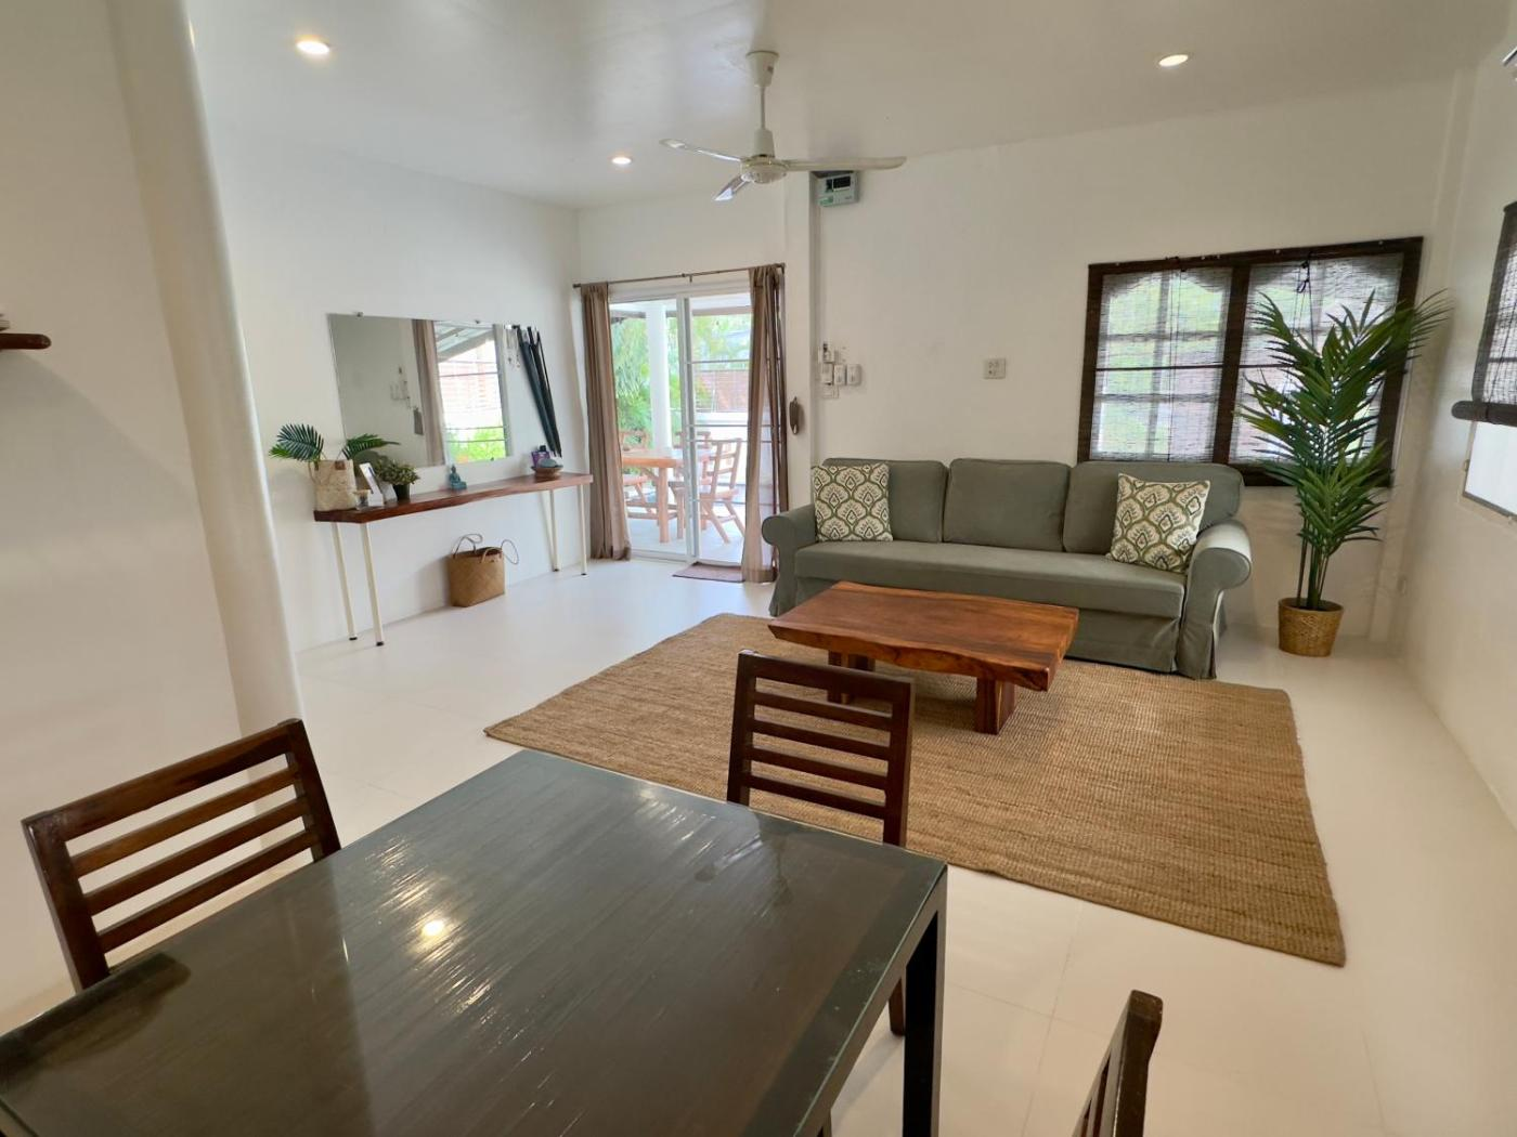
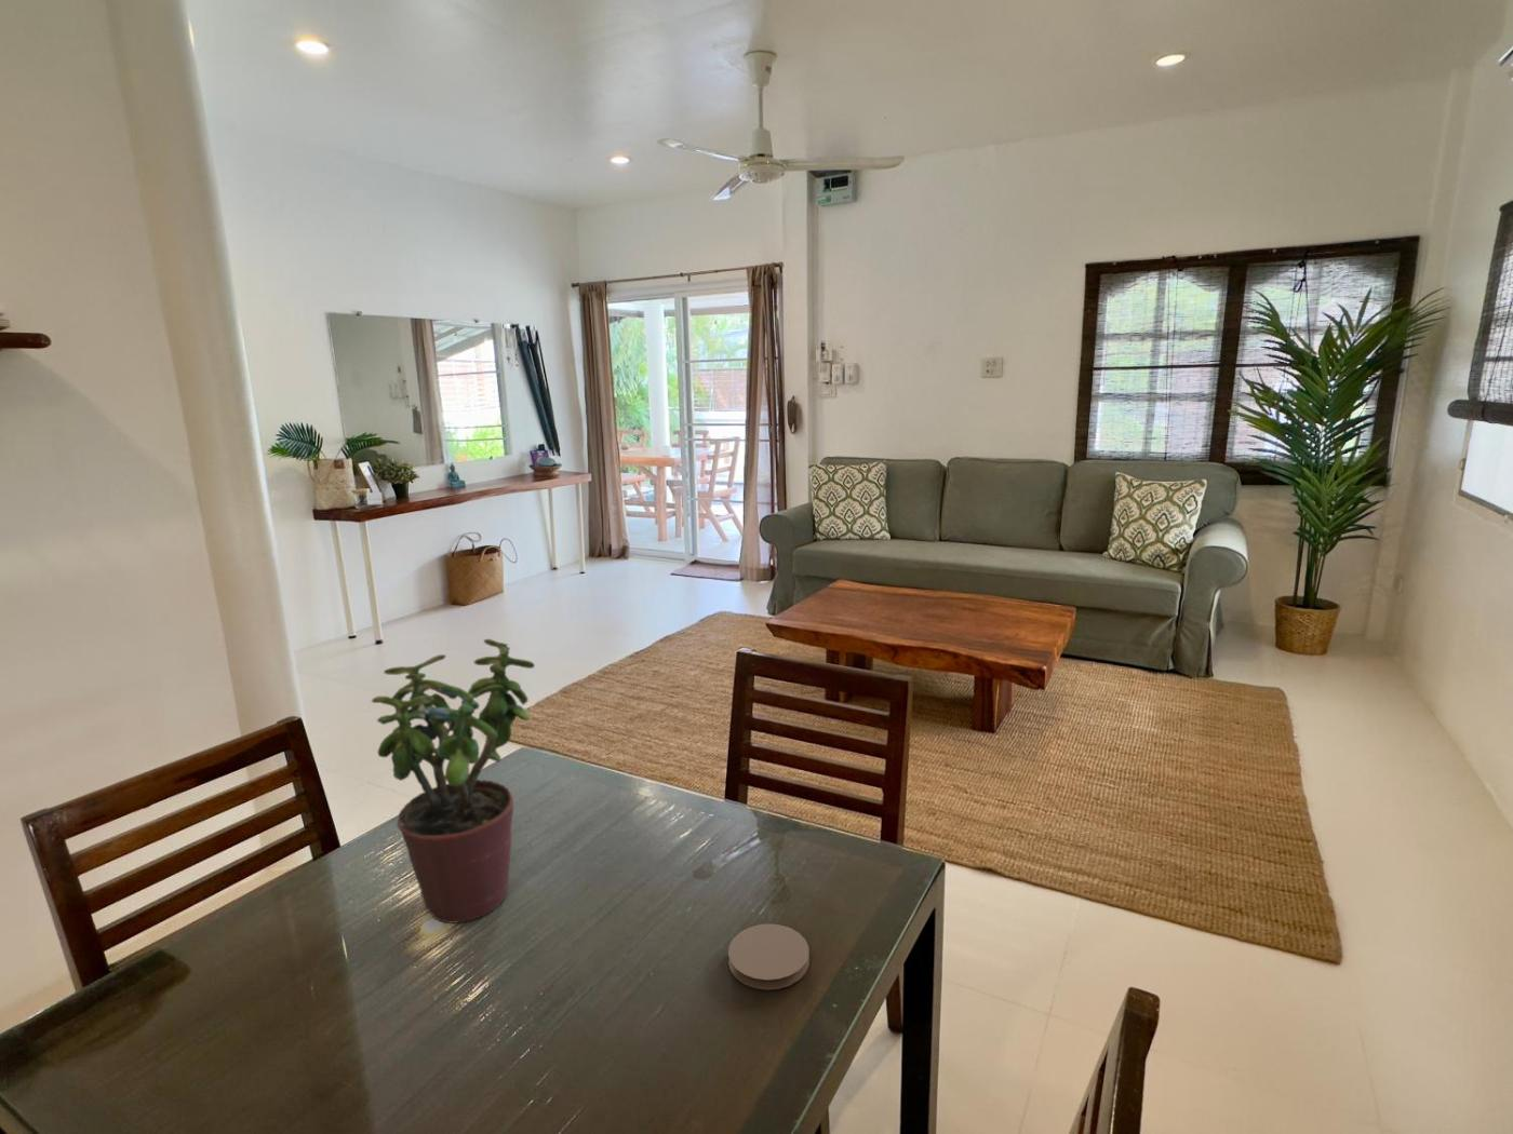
+ potted plant (462, 783)
+ coaster (768, 954)
